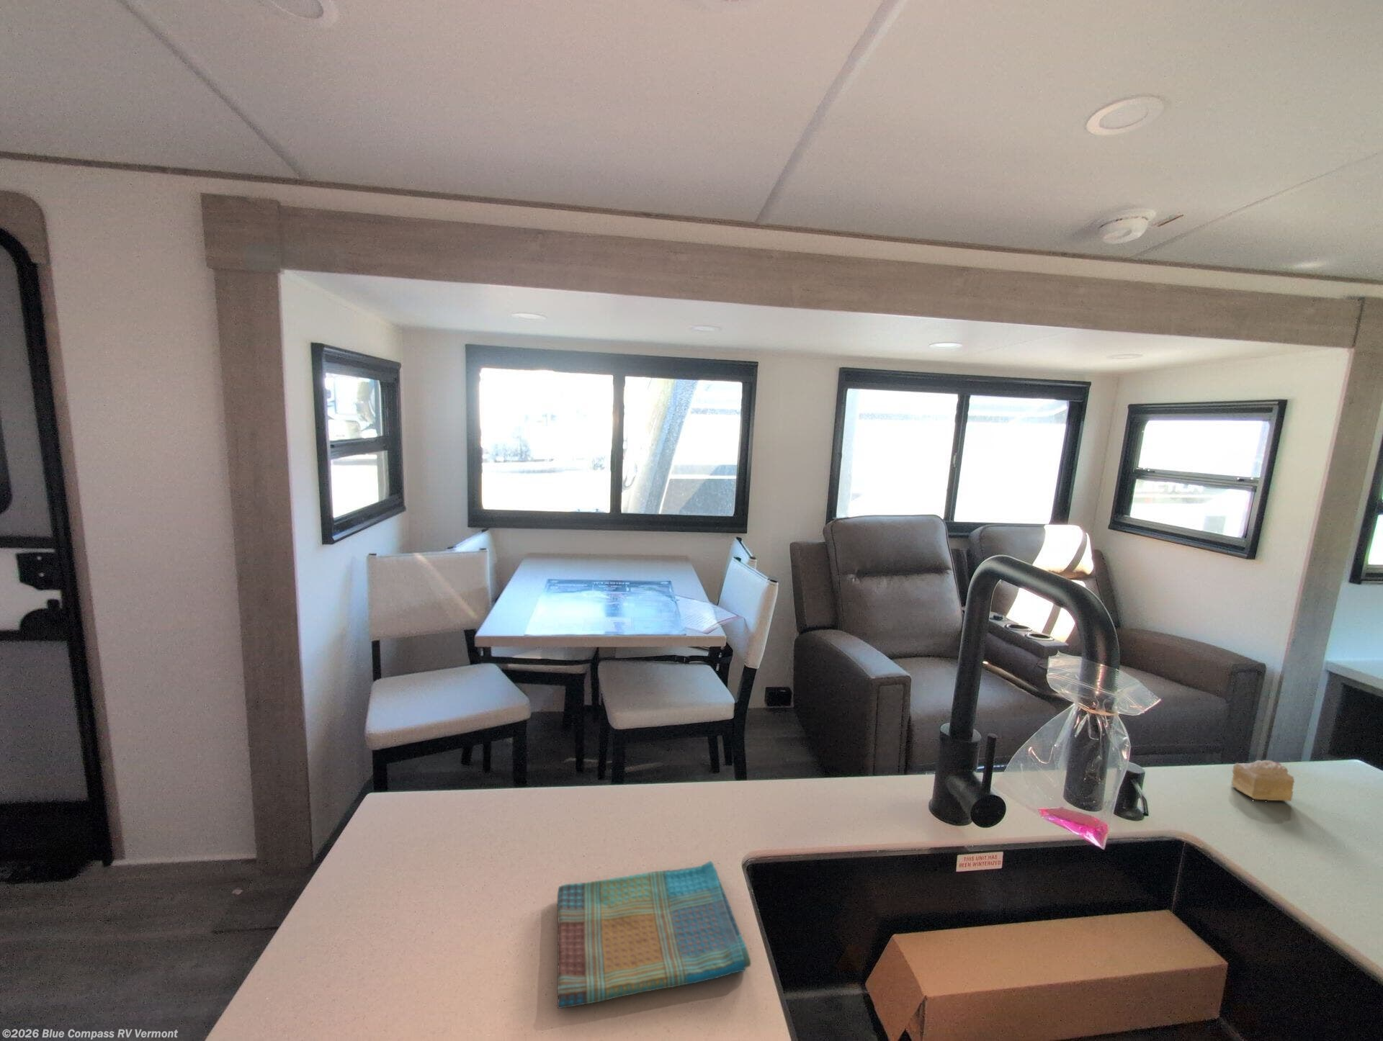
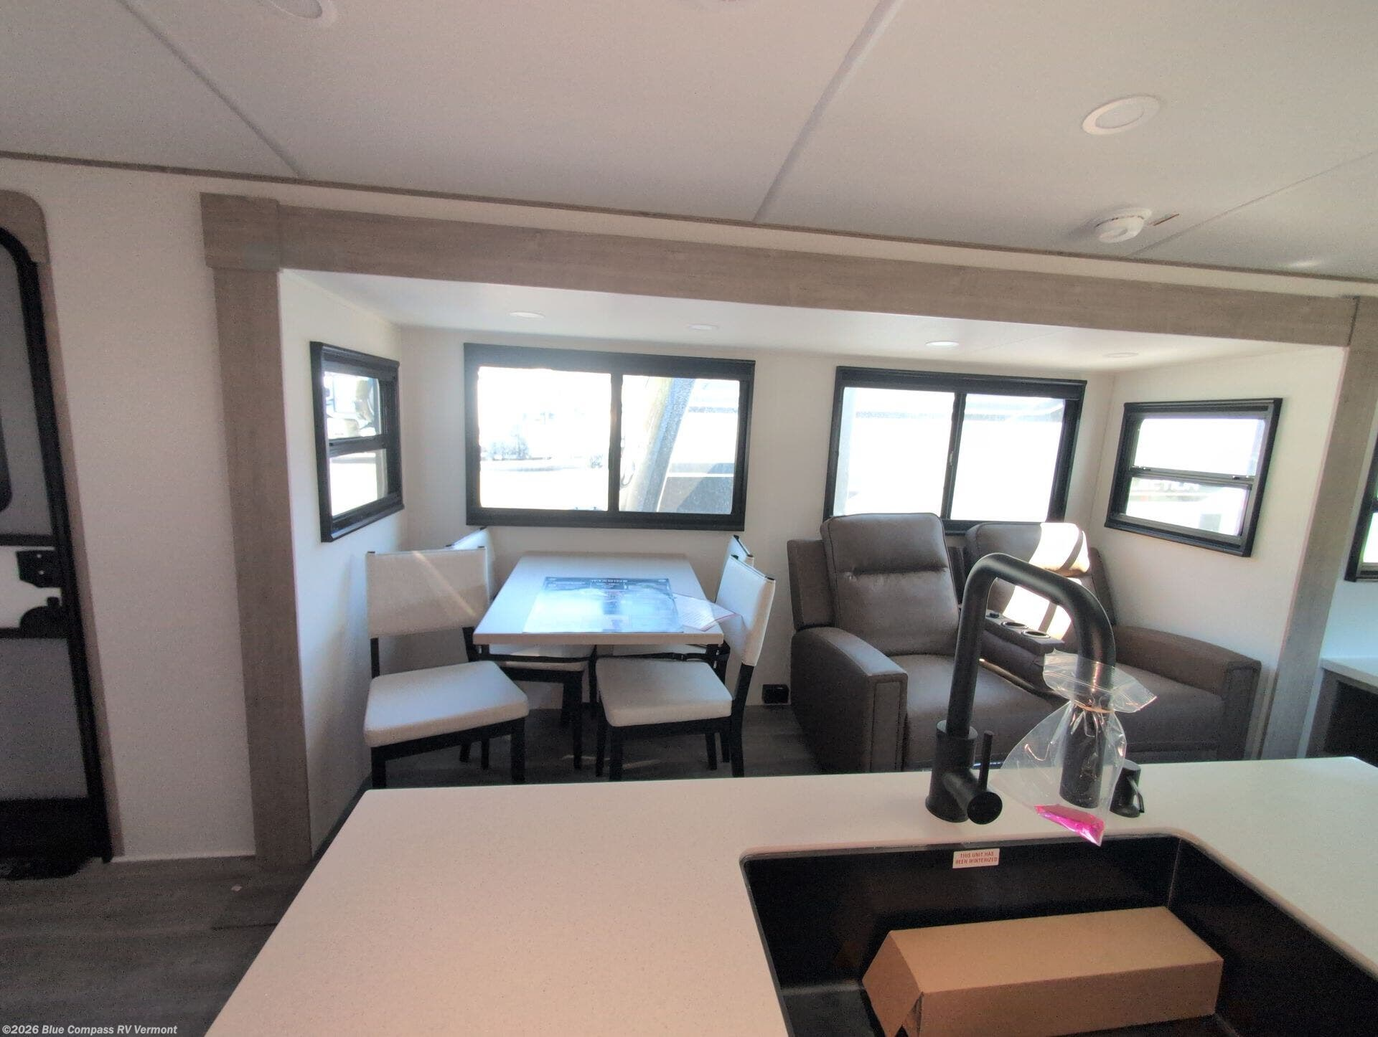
- dish towel (648, 924)
- cake slice (1263, 777)
